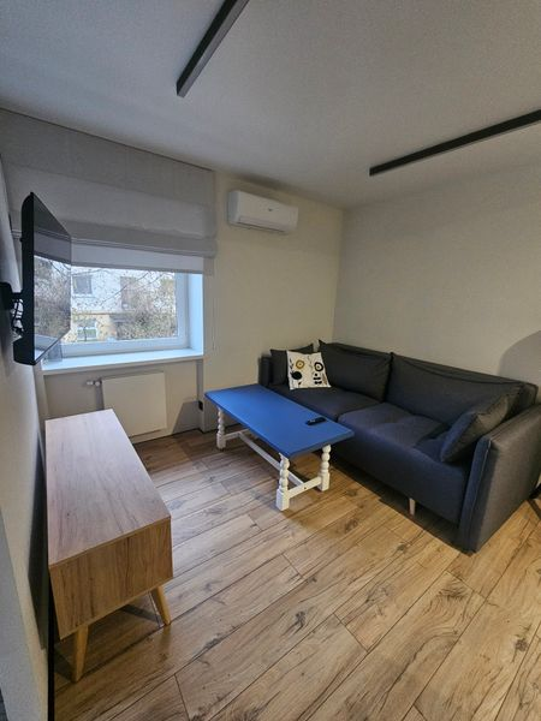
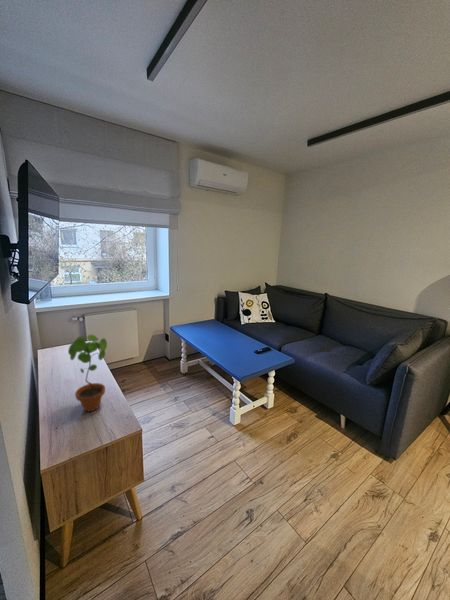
+ potted plant (88, 371)
